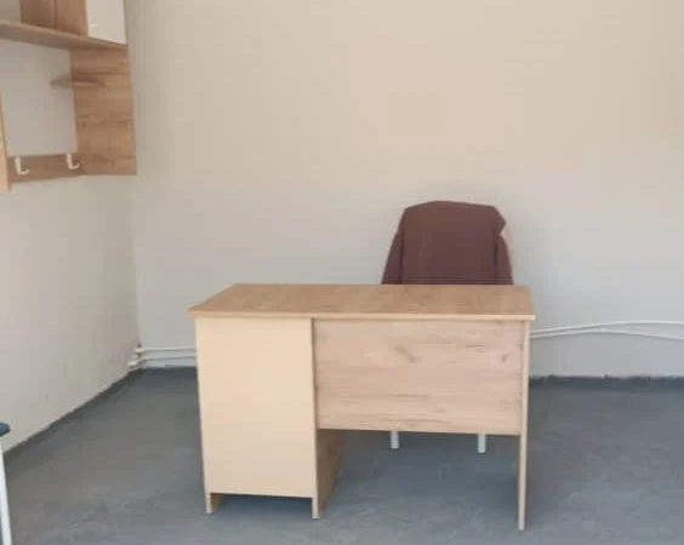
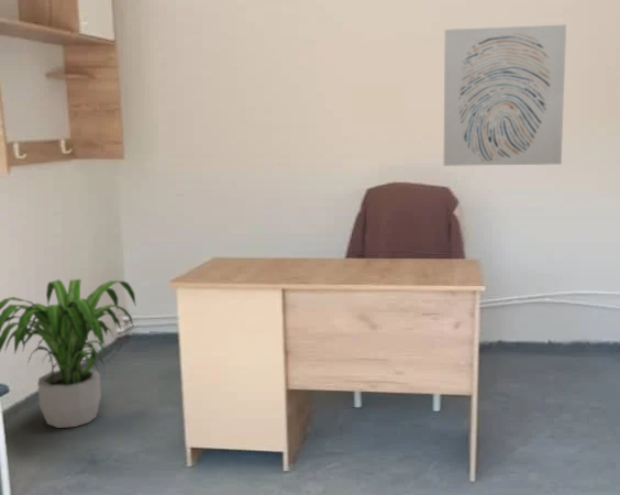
+ wall art (502, 97)
+ potted plant (71, 352)
